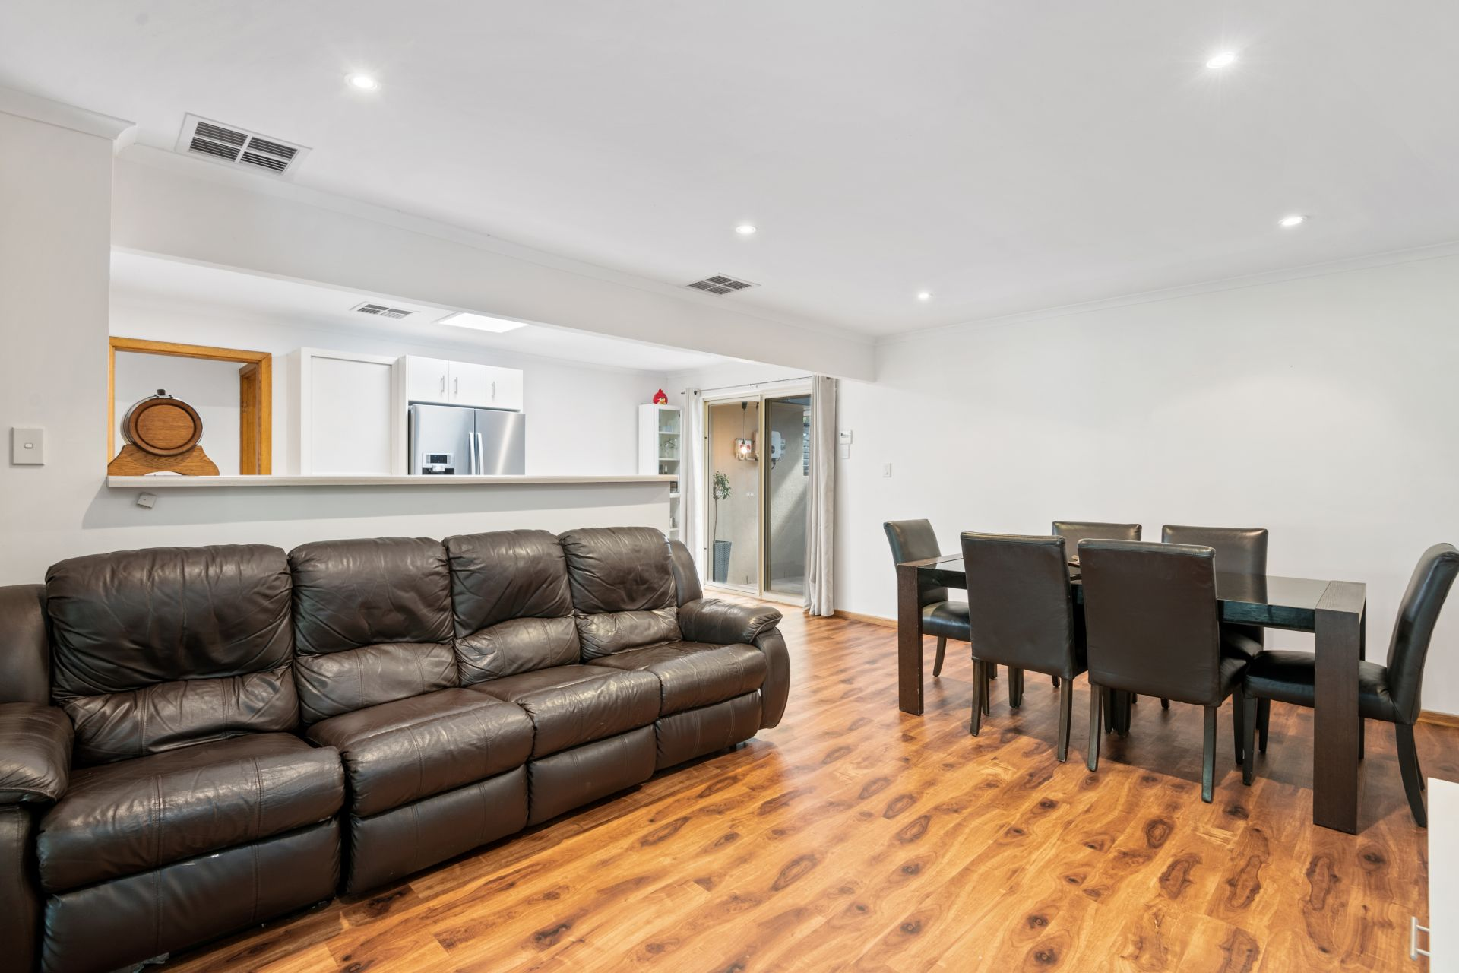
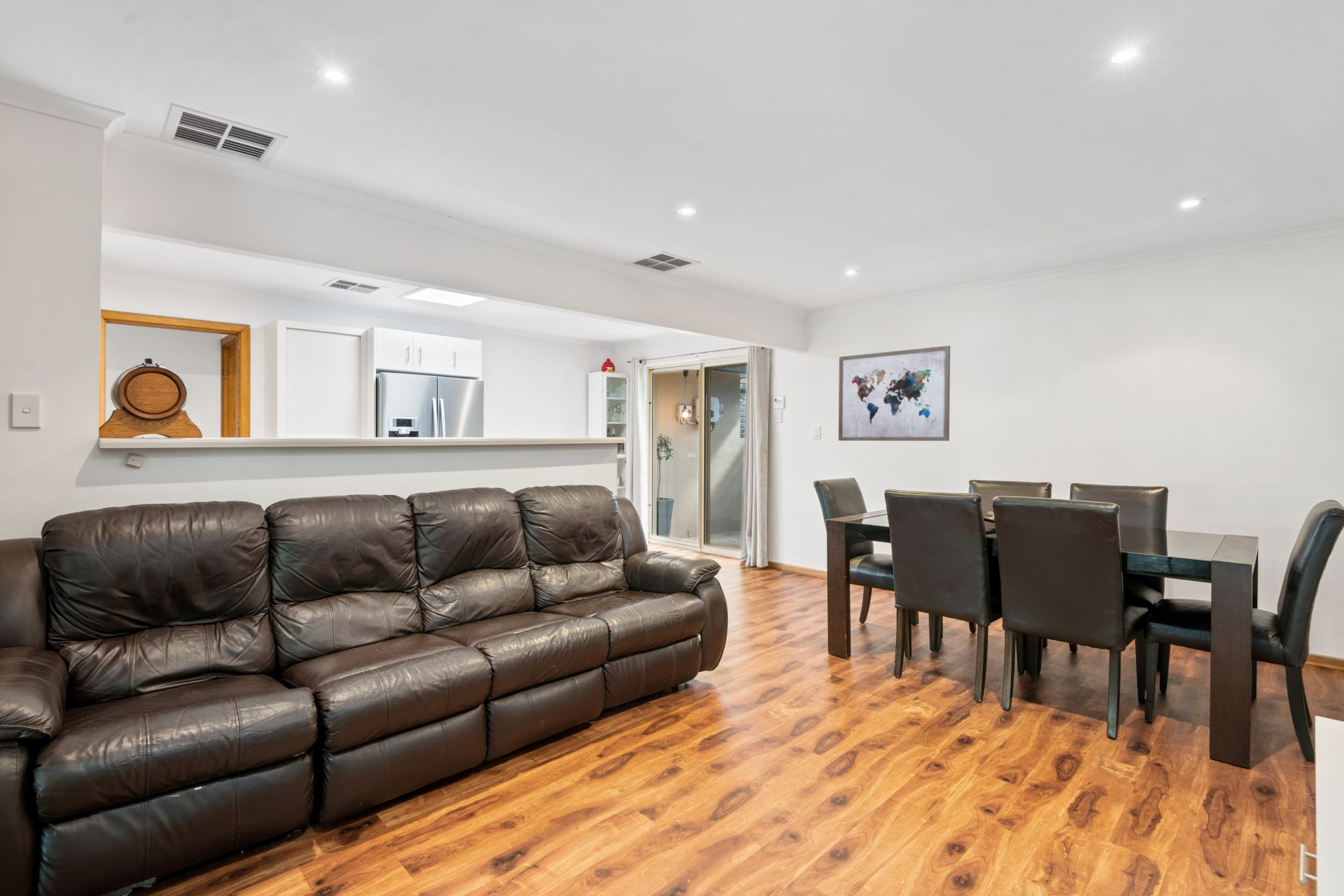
+ wall art (890, 396)
